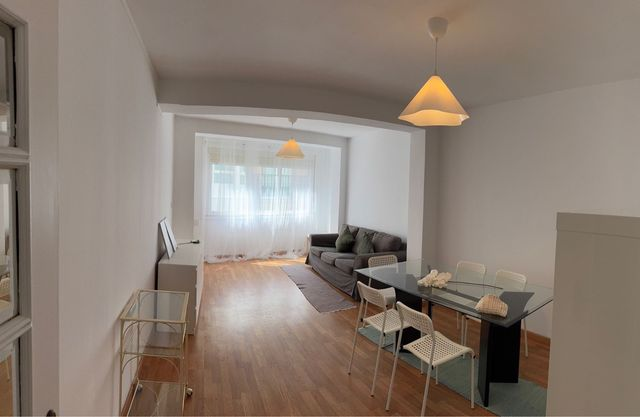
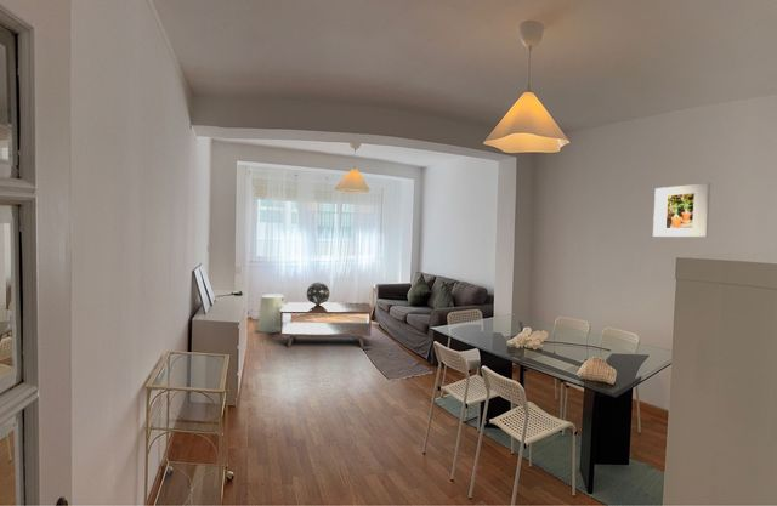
+ fan (272, 312)
+ decorative globe (318, 292)
+ coffee table (327, 324)
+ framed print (680, 211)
